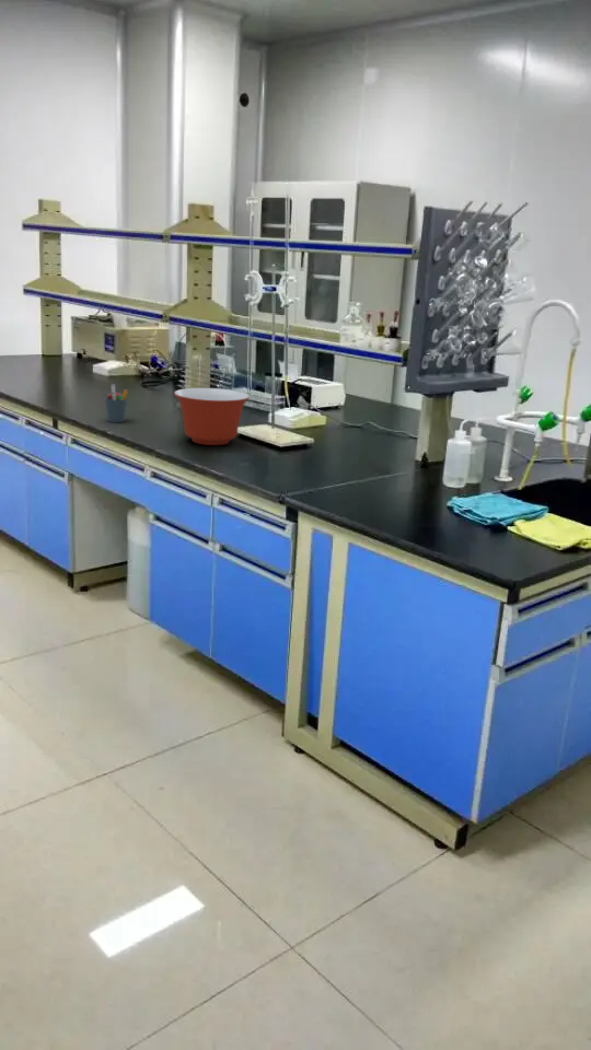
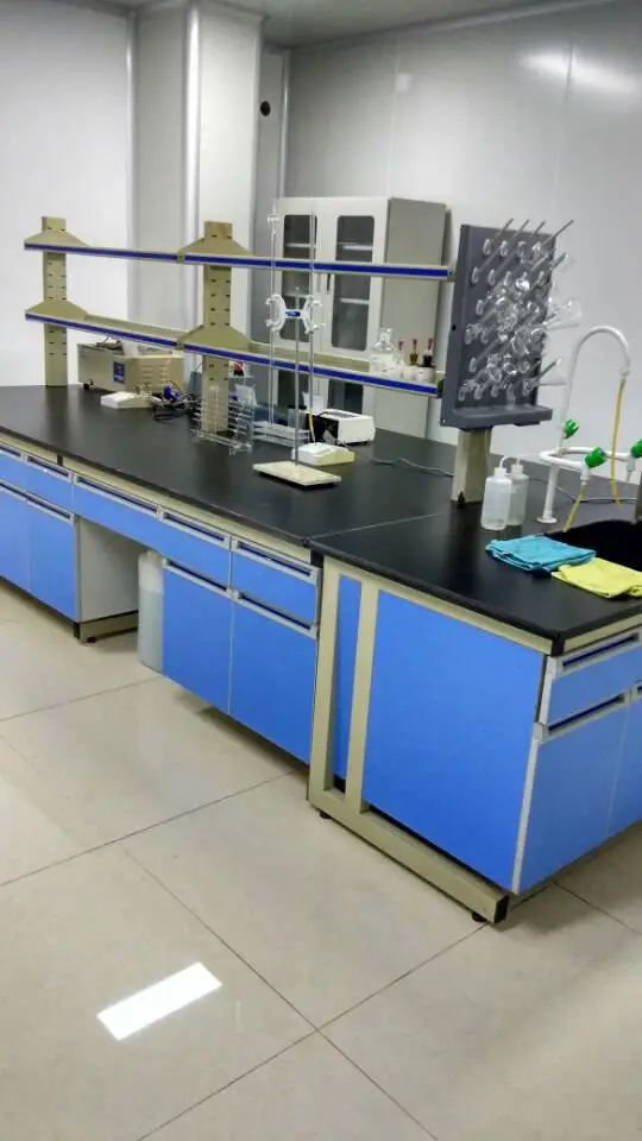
- pen holder (116, 404)
- mixing bowl (211, 417)
